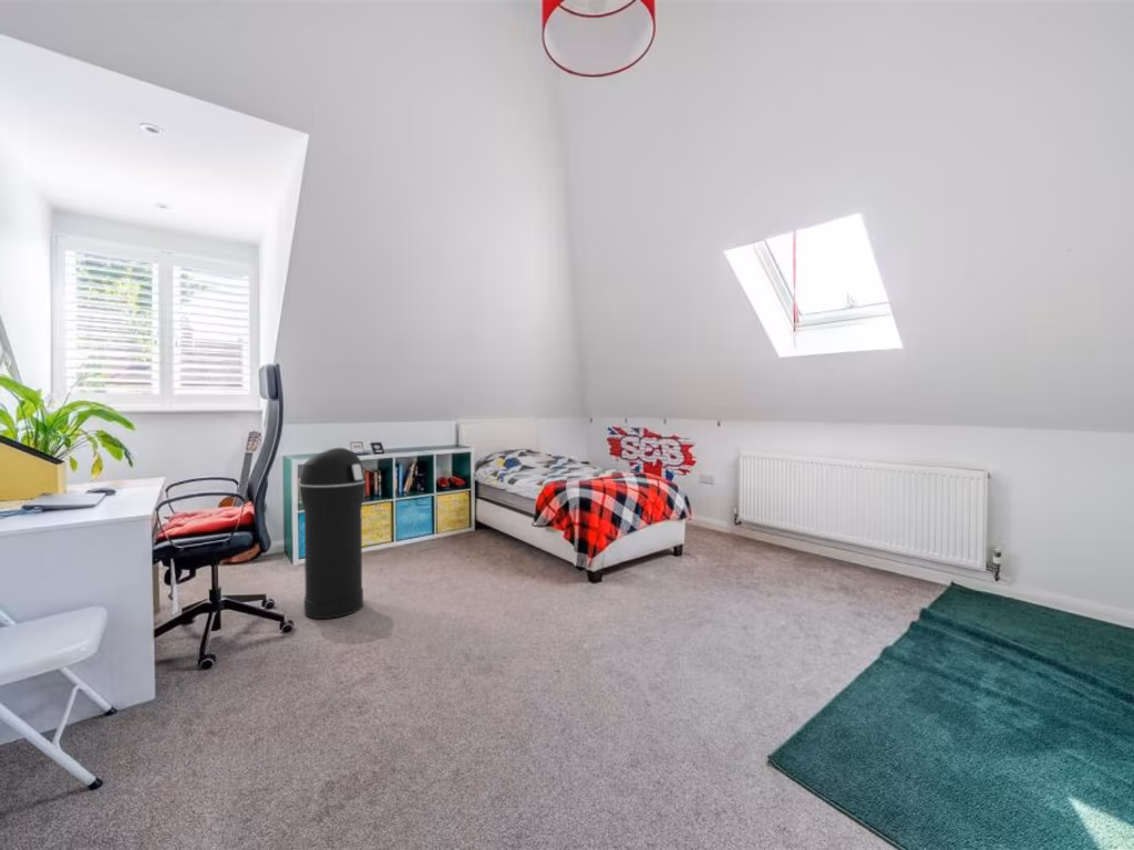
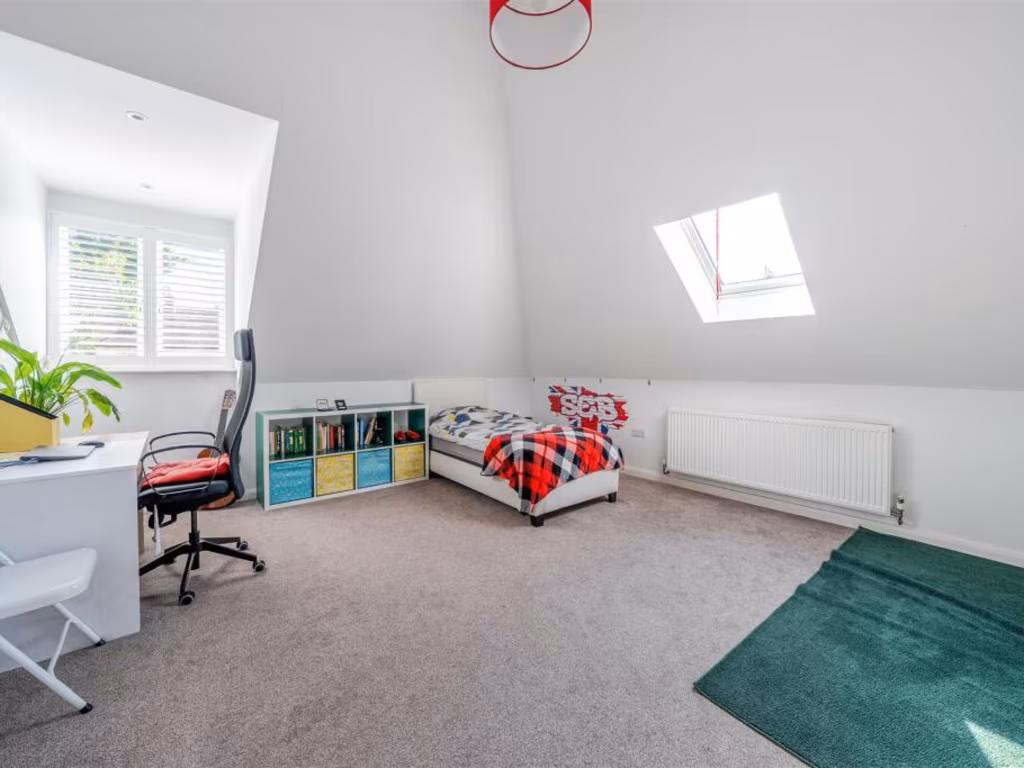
- trash can (334, 528)
